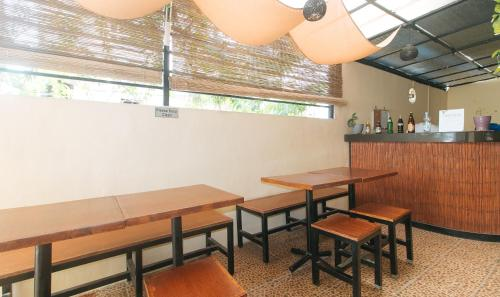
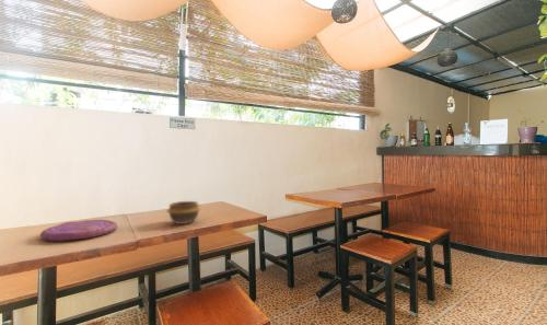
+ bowl (184, 212)
+ plate (81, 229)
